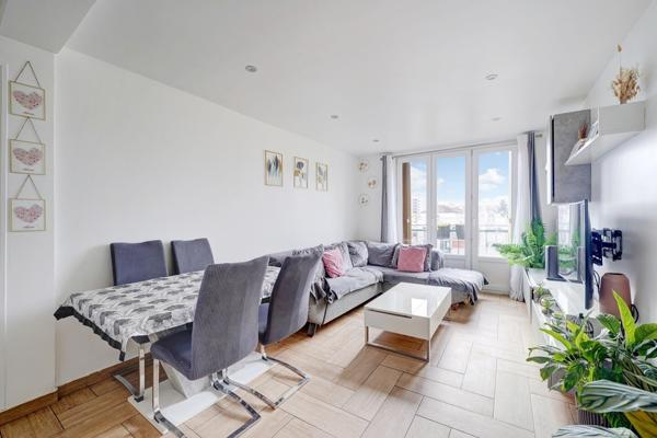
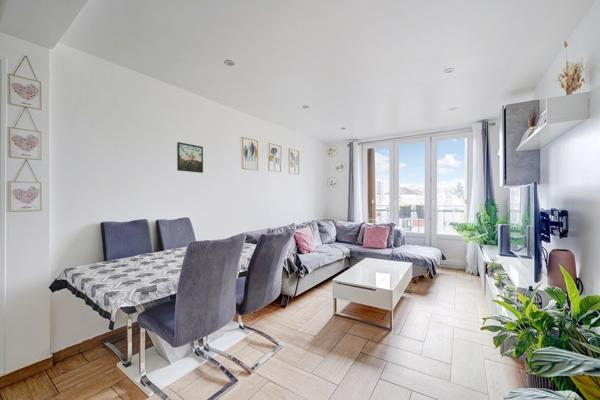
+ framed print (190, 158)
